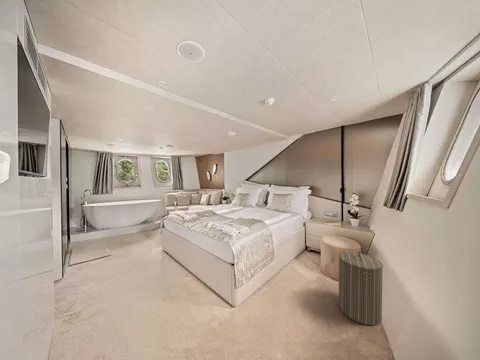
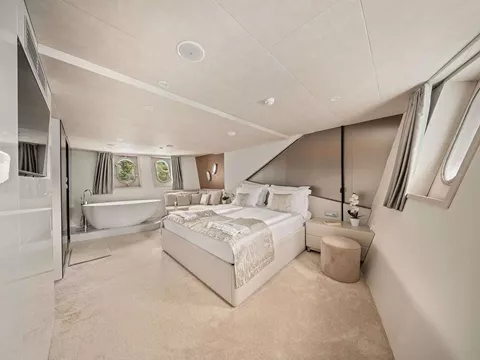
- laundry hamper (359, 281)
